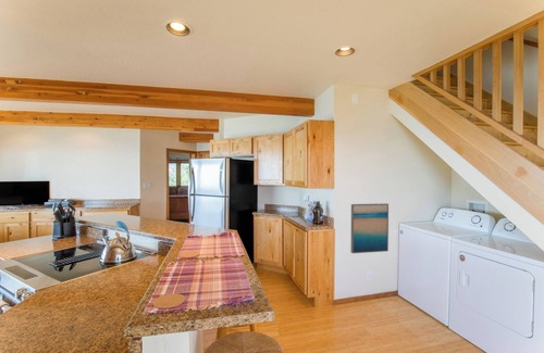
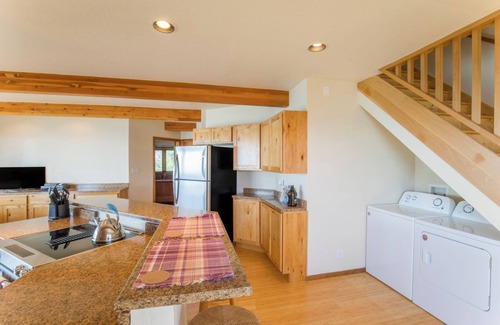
- wall art (369, 227)
